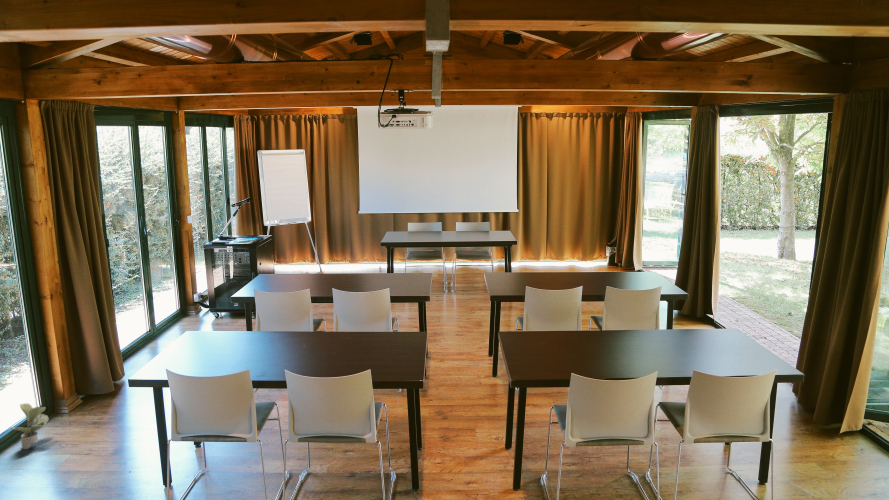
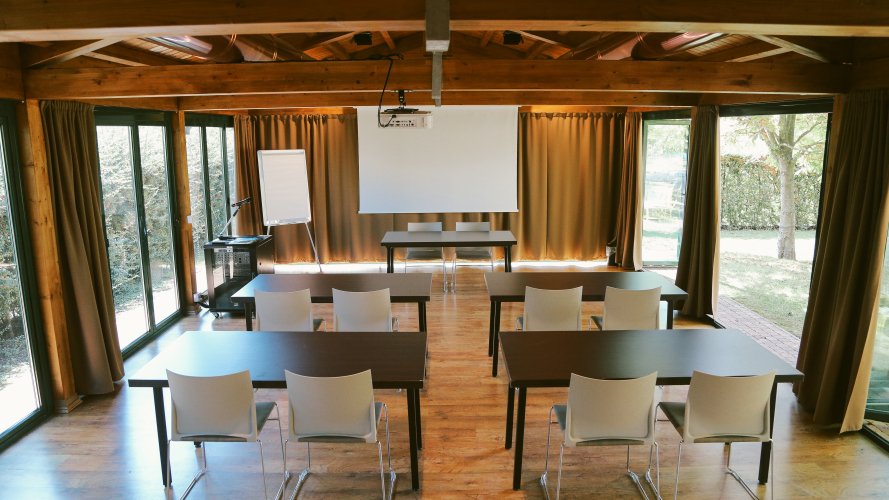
- potted plant (32, 426)
